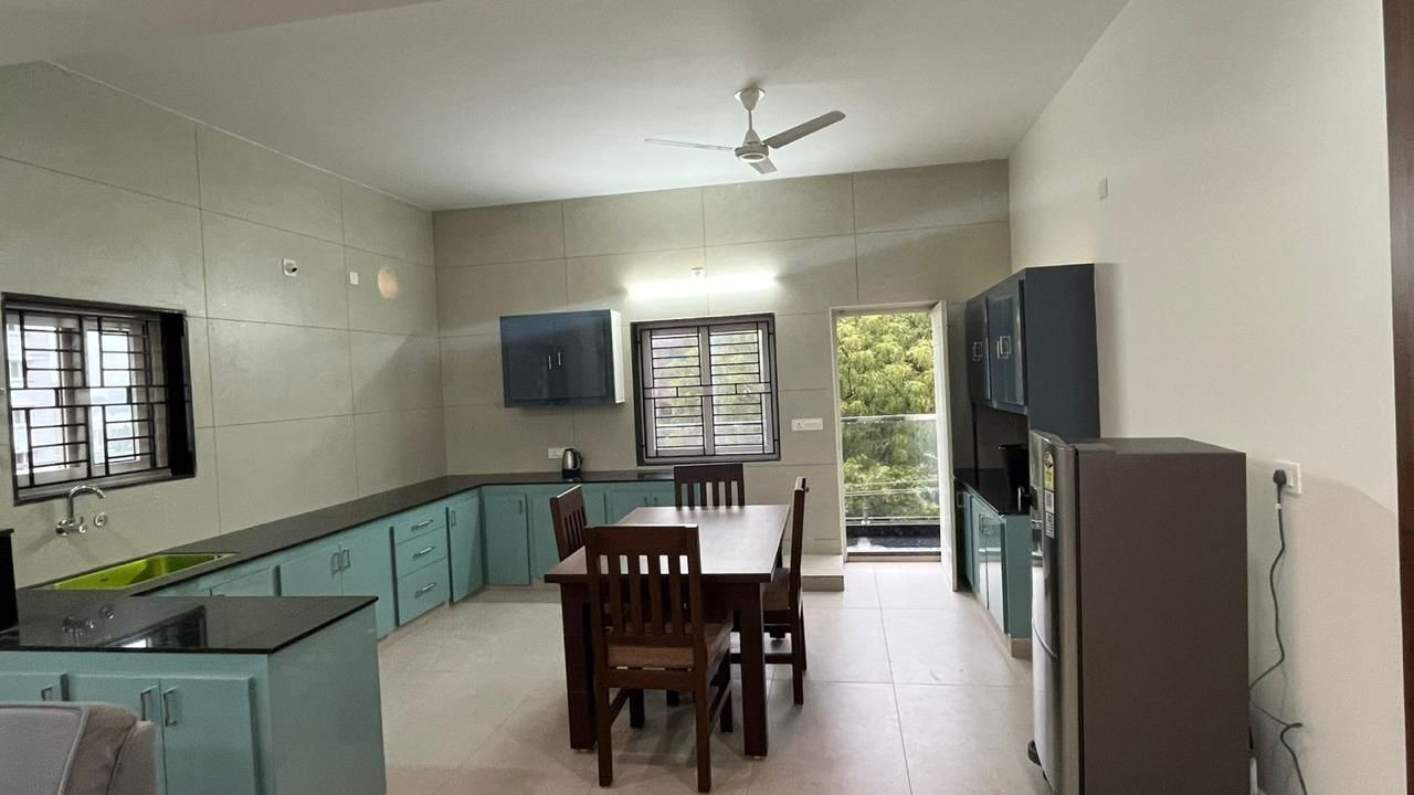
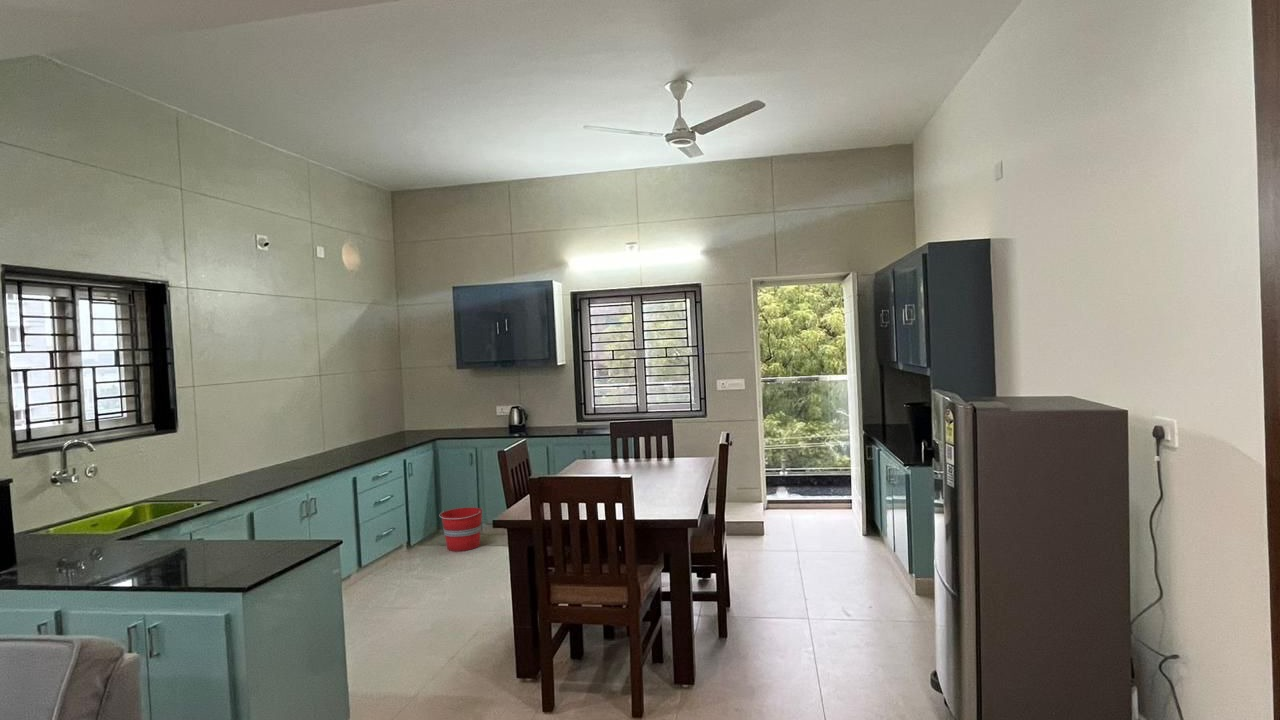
+ bucket (462, 528)
